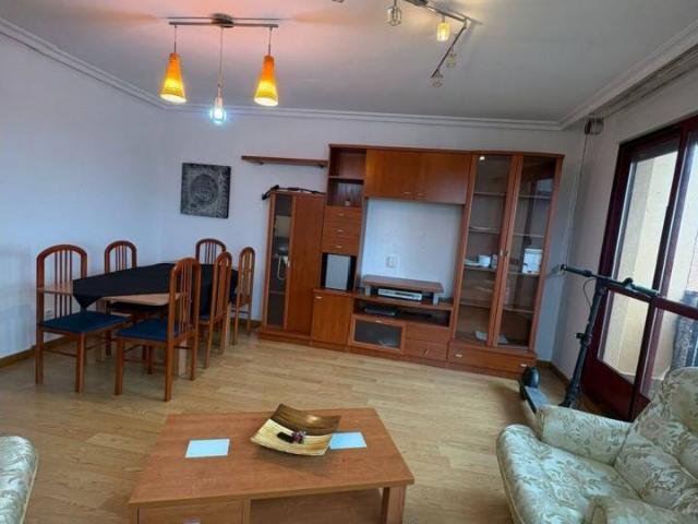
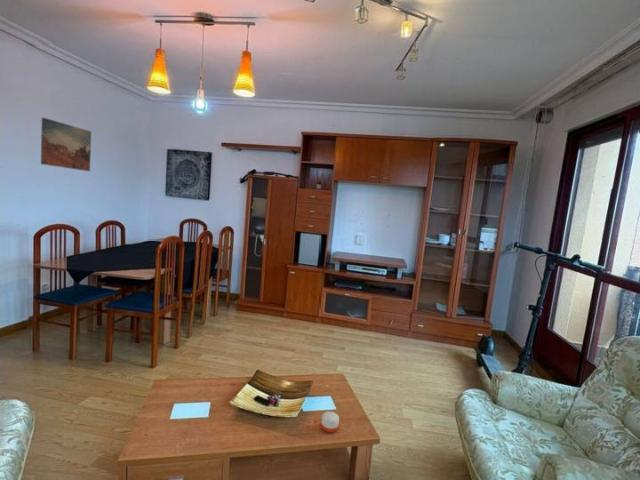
+ wall art (67, 146)
+ candle (330, 416)
